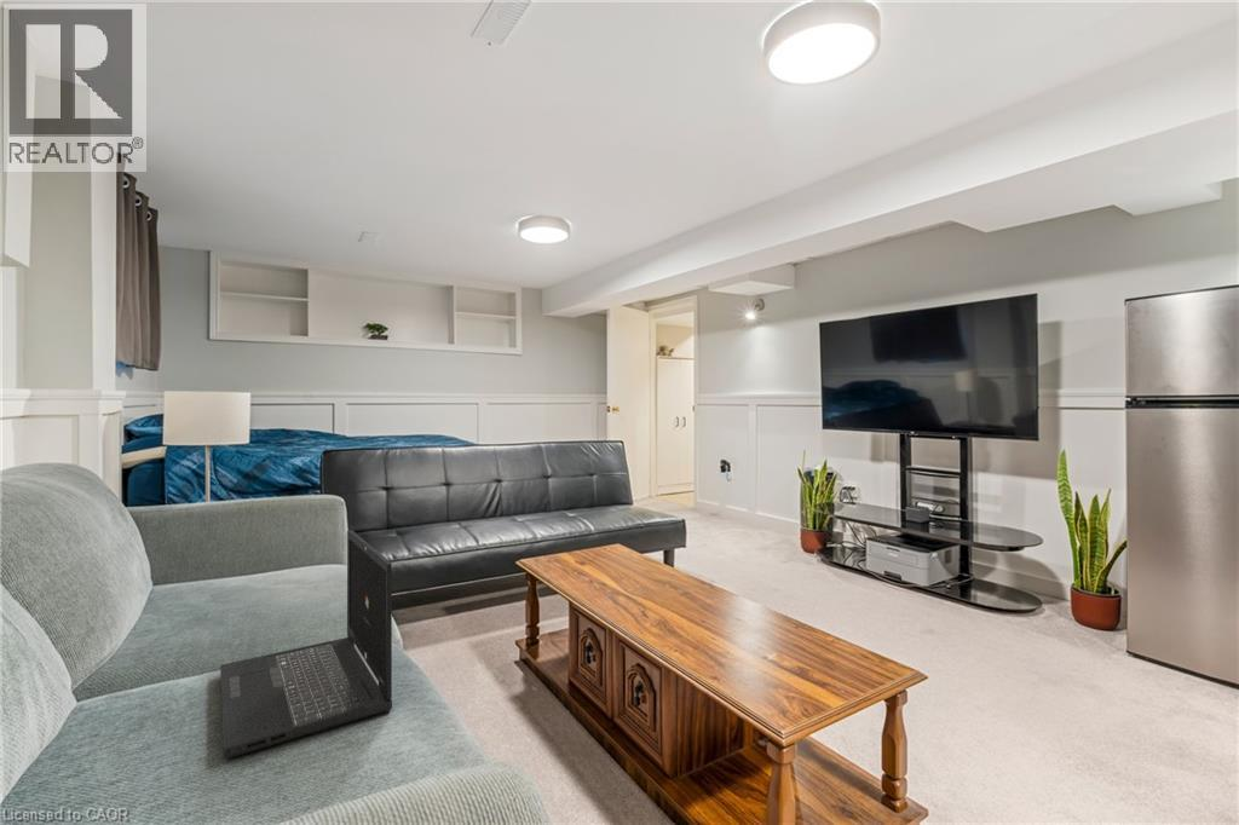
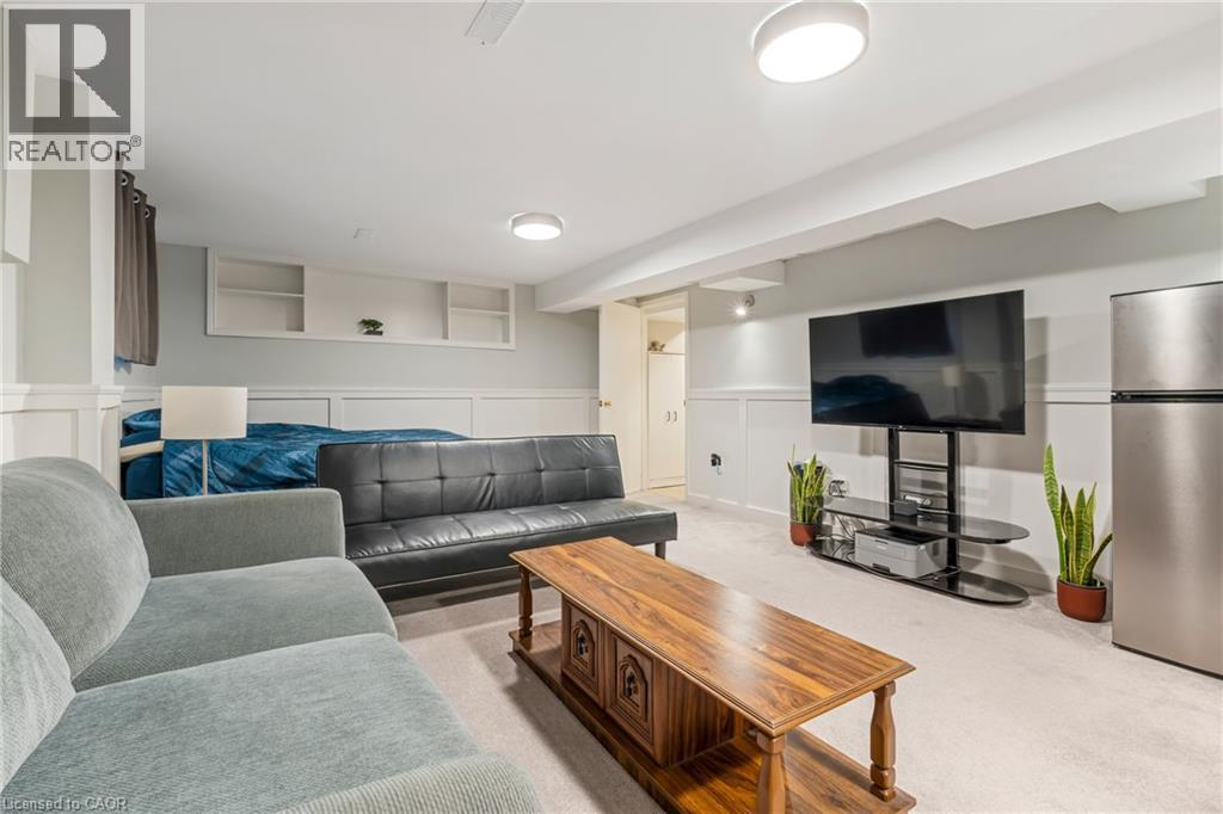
- laptop (305, 646)
